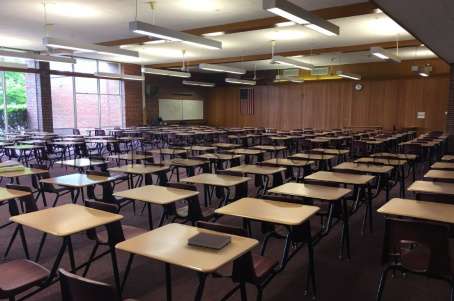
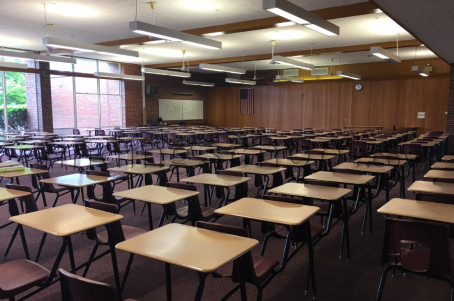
- notebook (209, 240)
